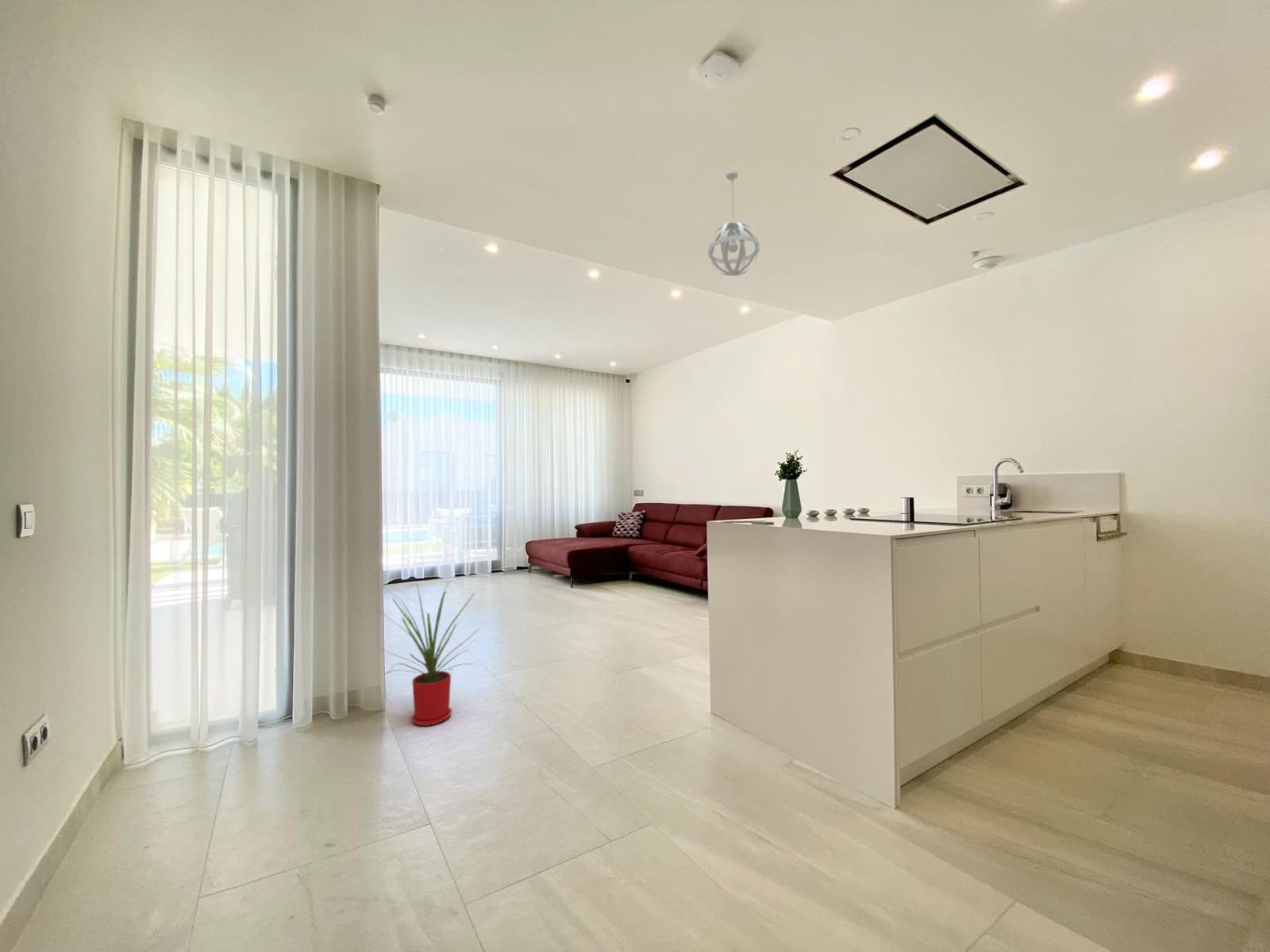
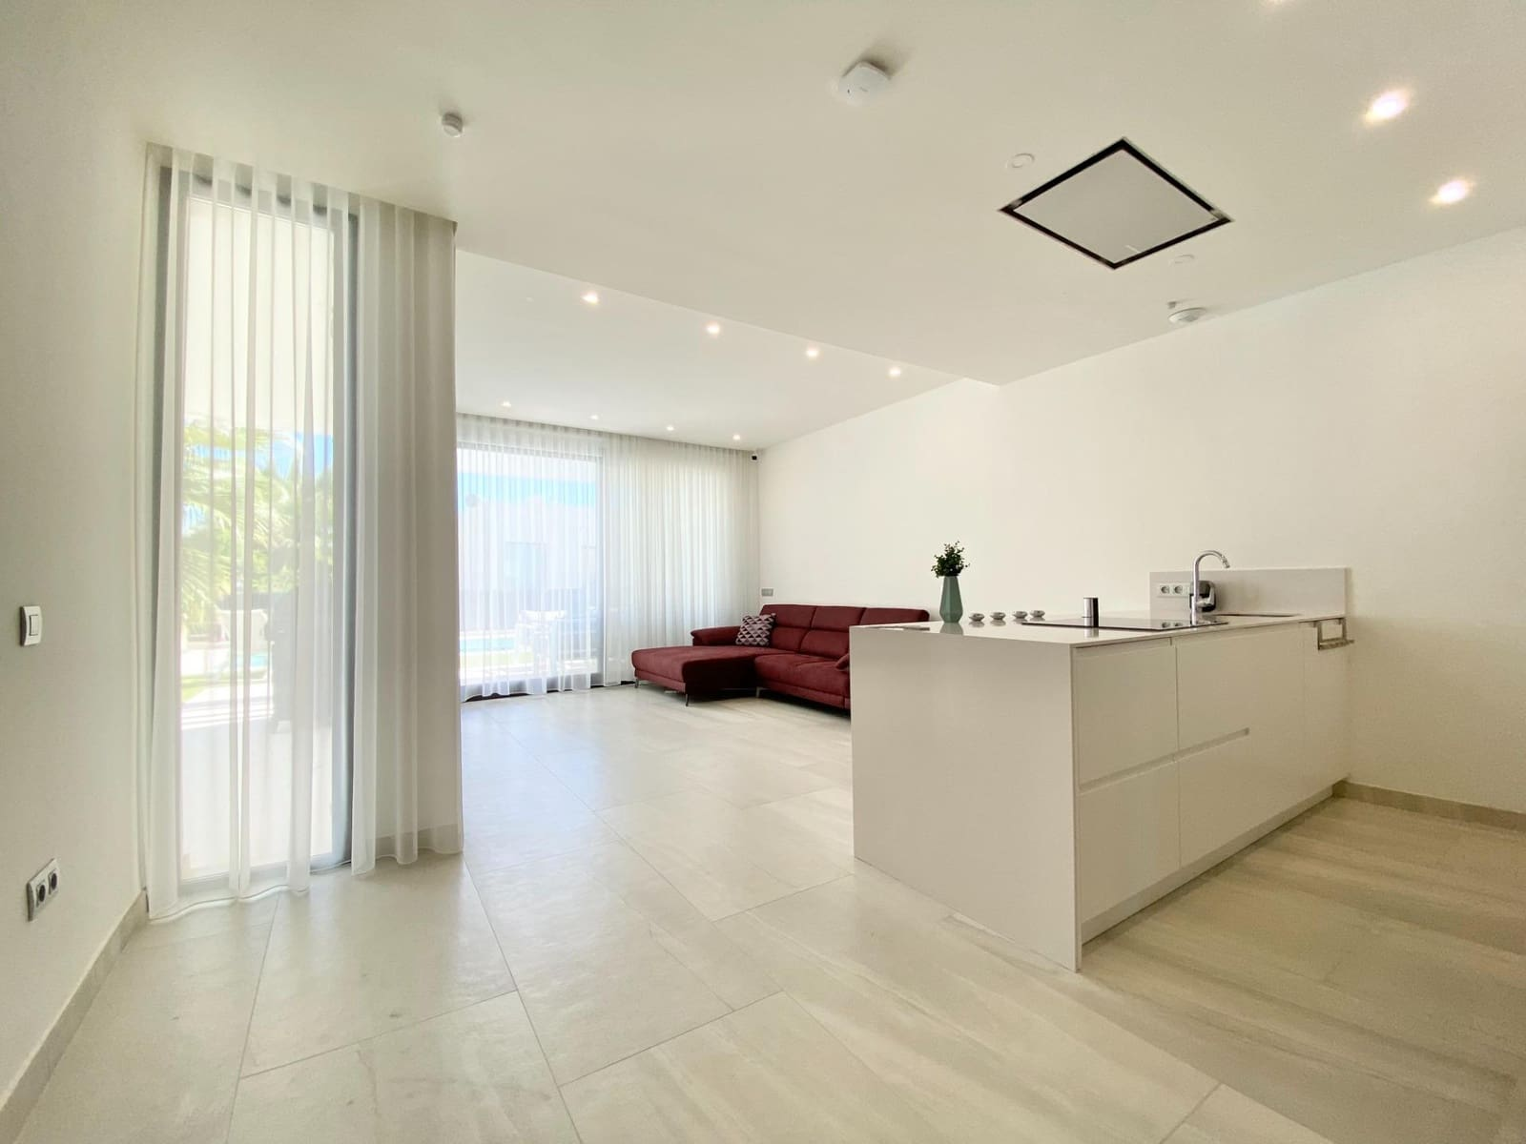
- house plant (433, 652)
- pendant light (733, 225)
